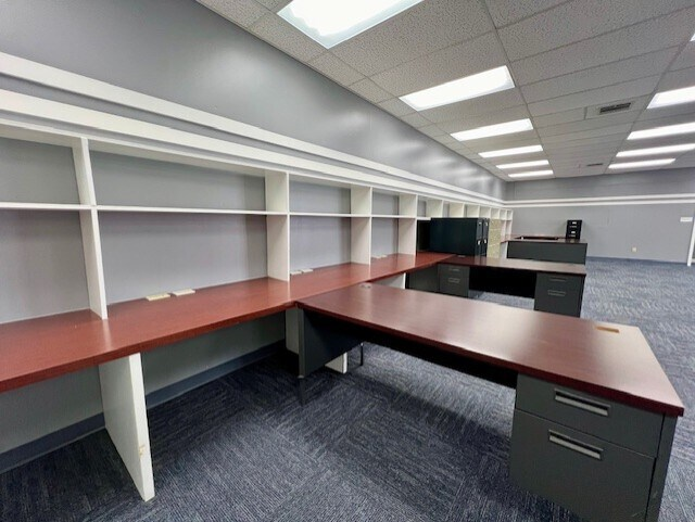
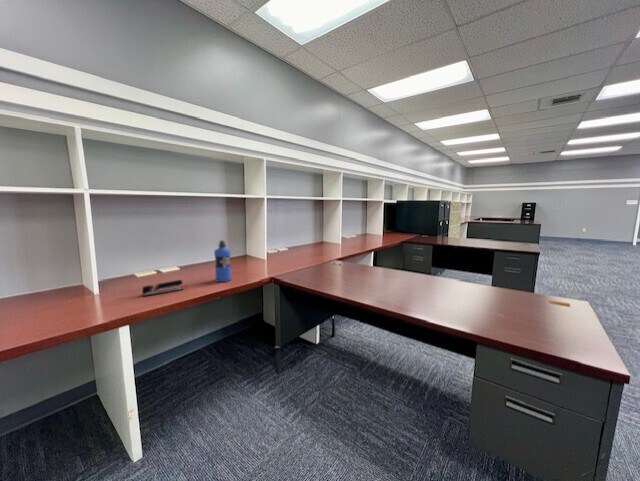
+ water bottle (222, 260)
+ stapler (163, 287)
